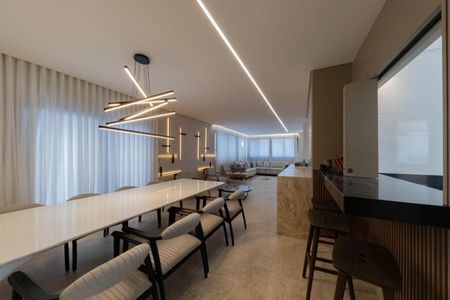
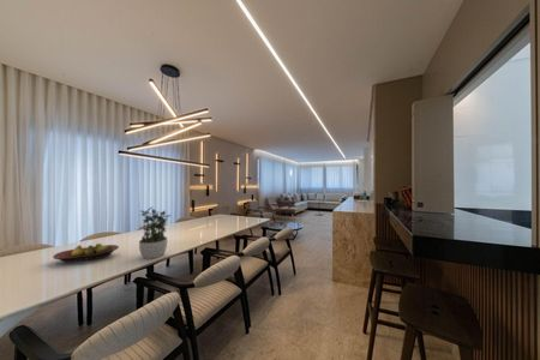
+ potted plant (155, 230)
+ fruit bowl (88, 251)
